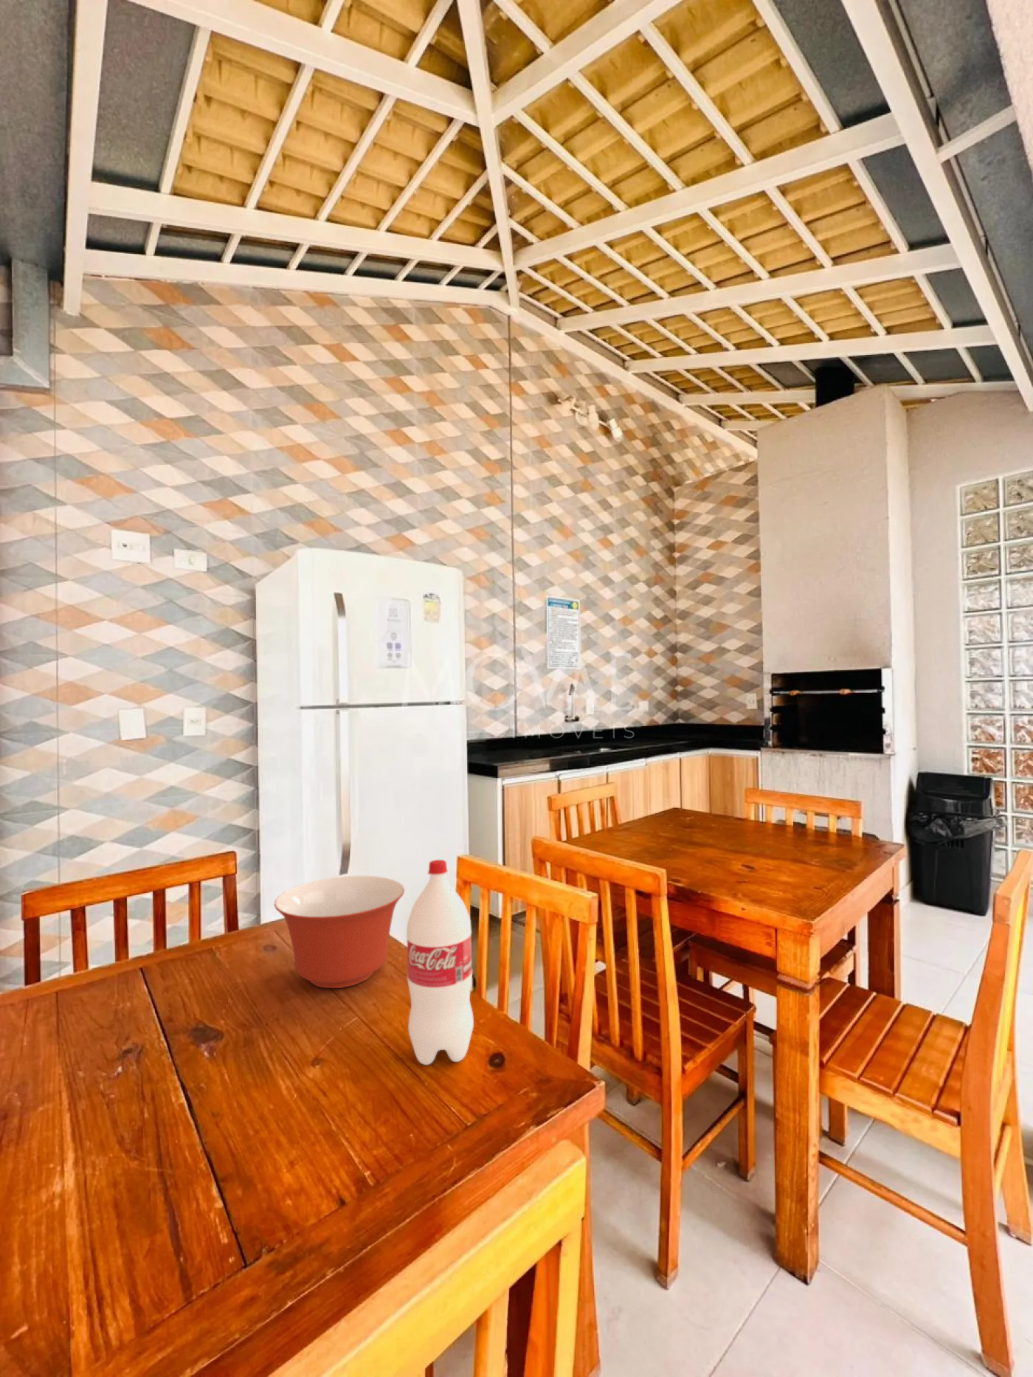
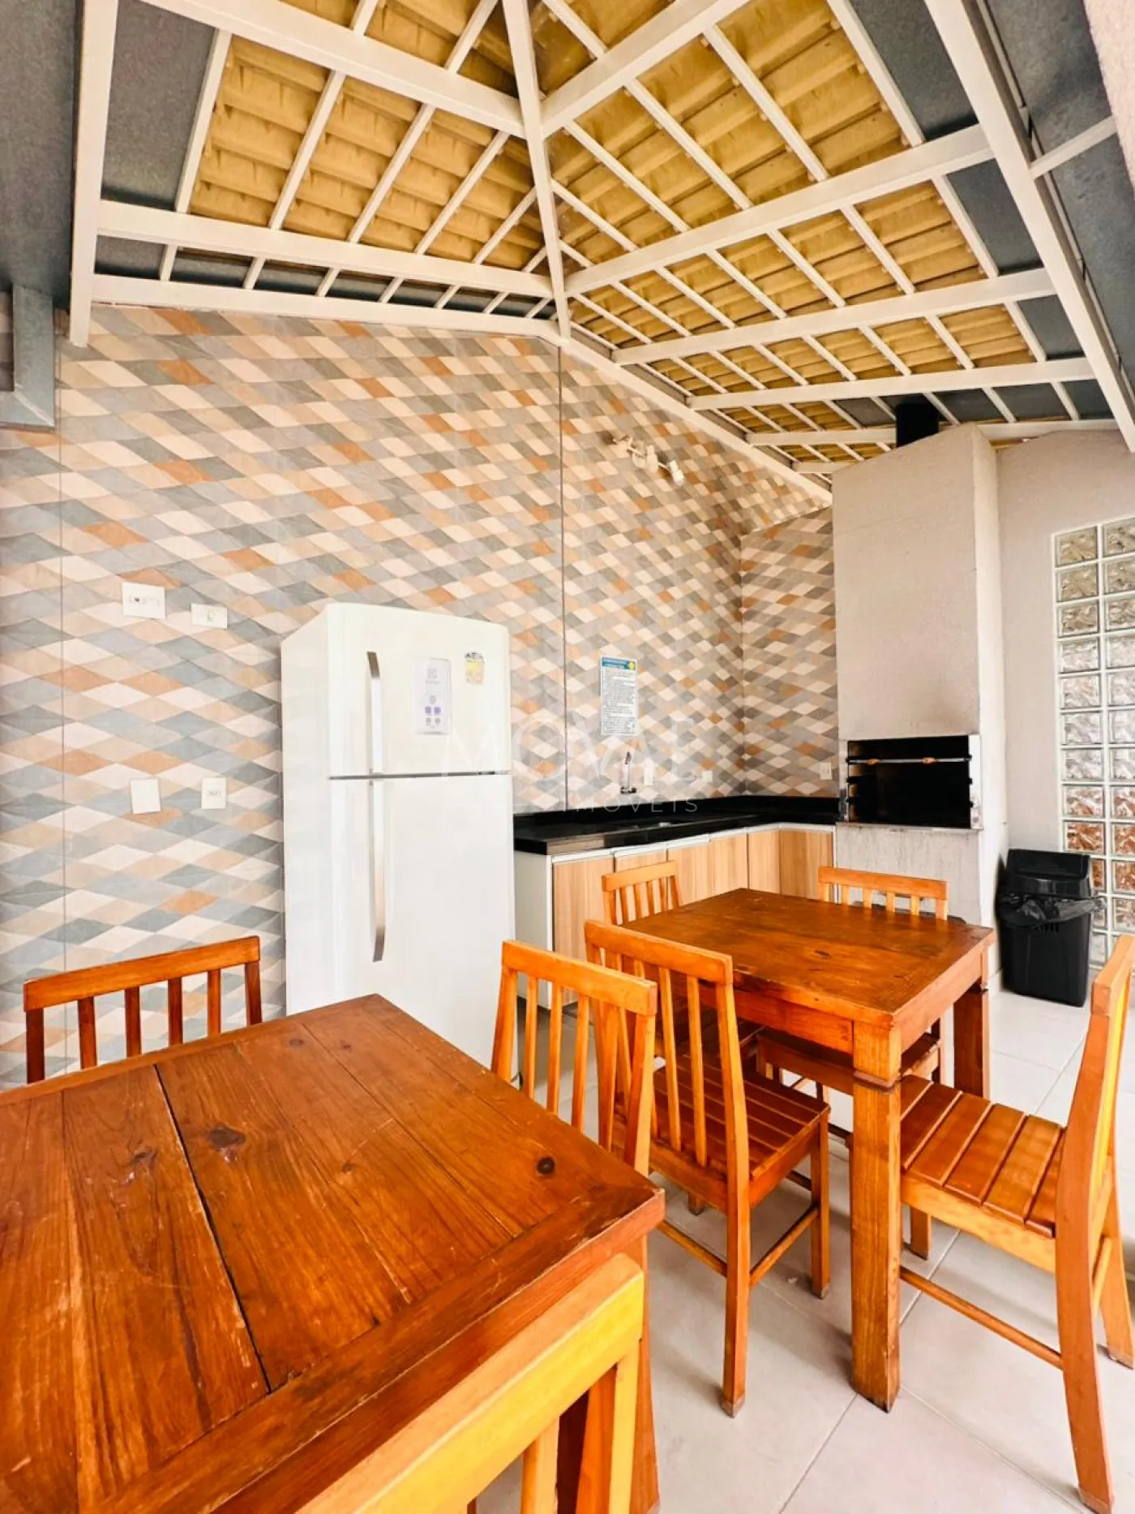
- bottle (439, 956)
- mixing bowl (342, 933)
